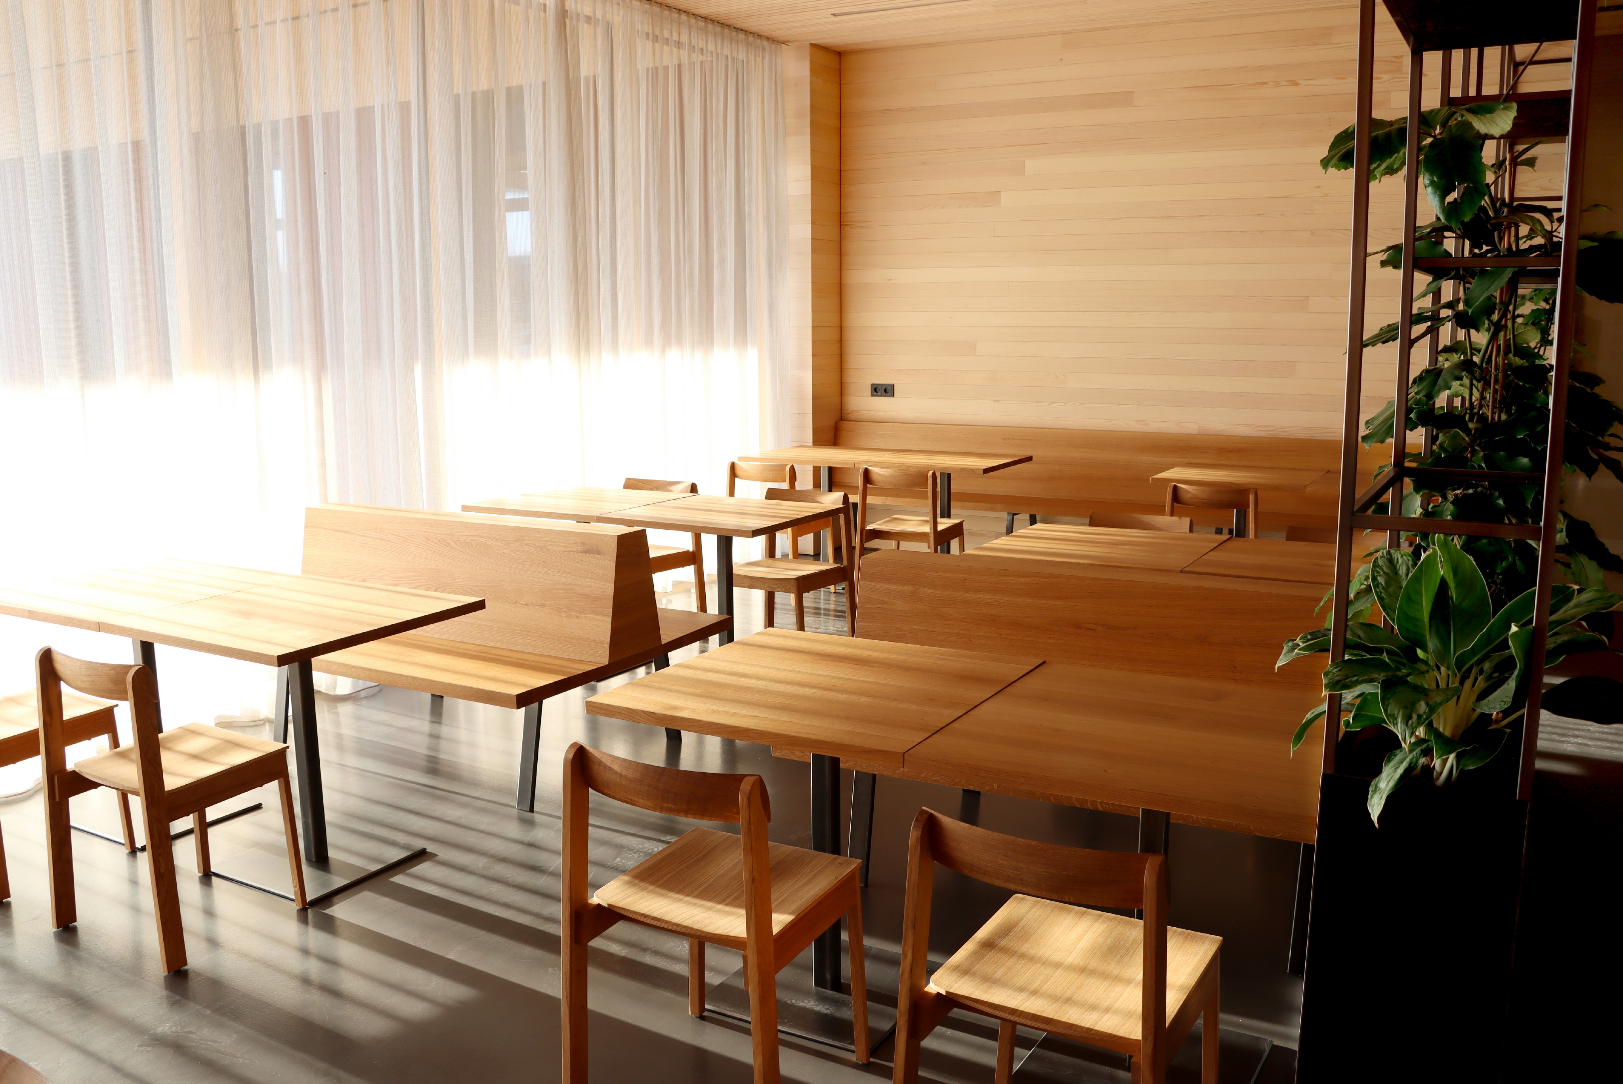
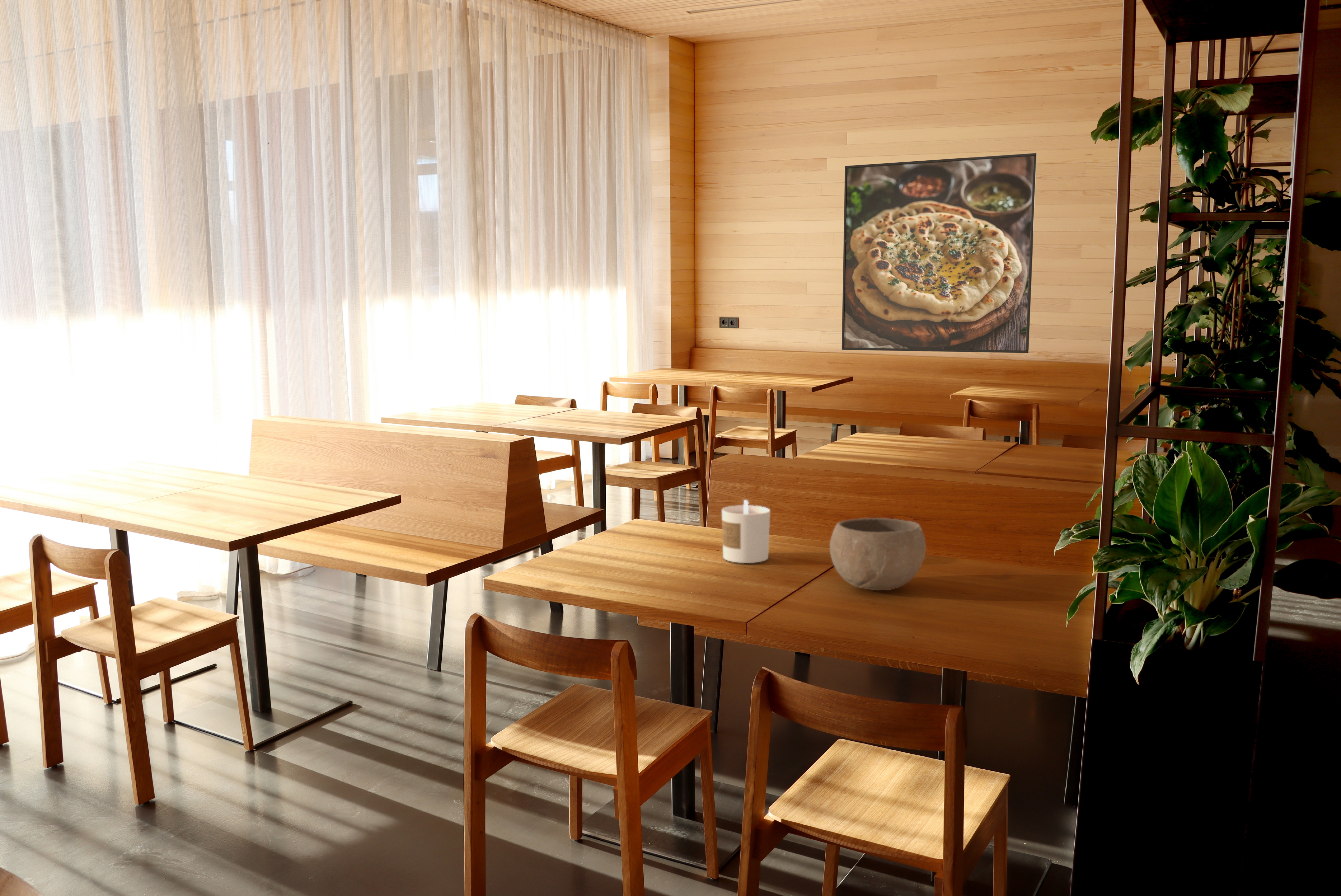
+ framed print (934, 257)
+ candle (746, 529)
+ bowl (877, 555)
